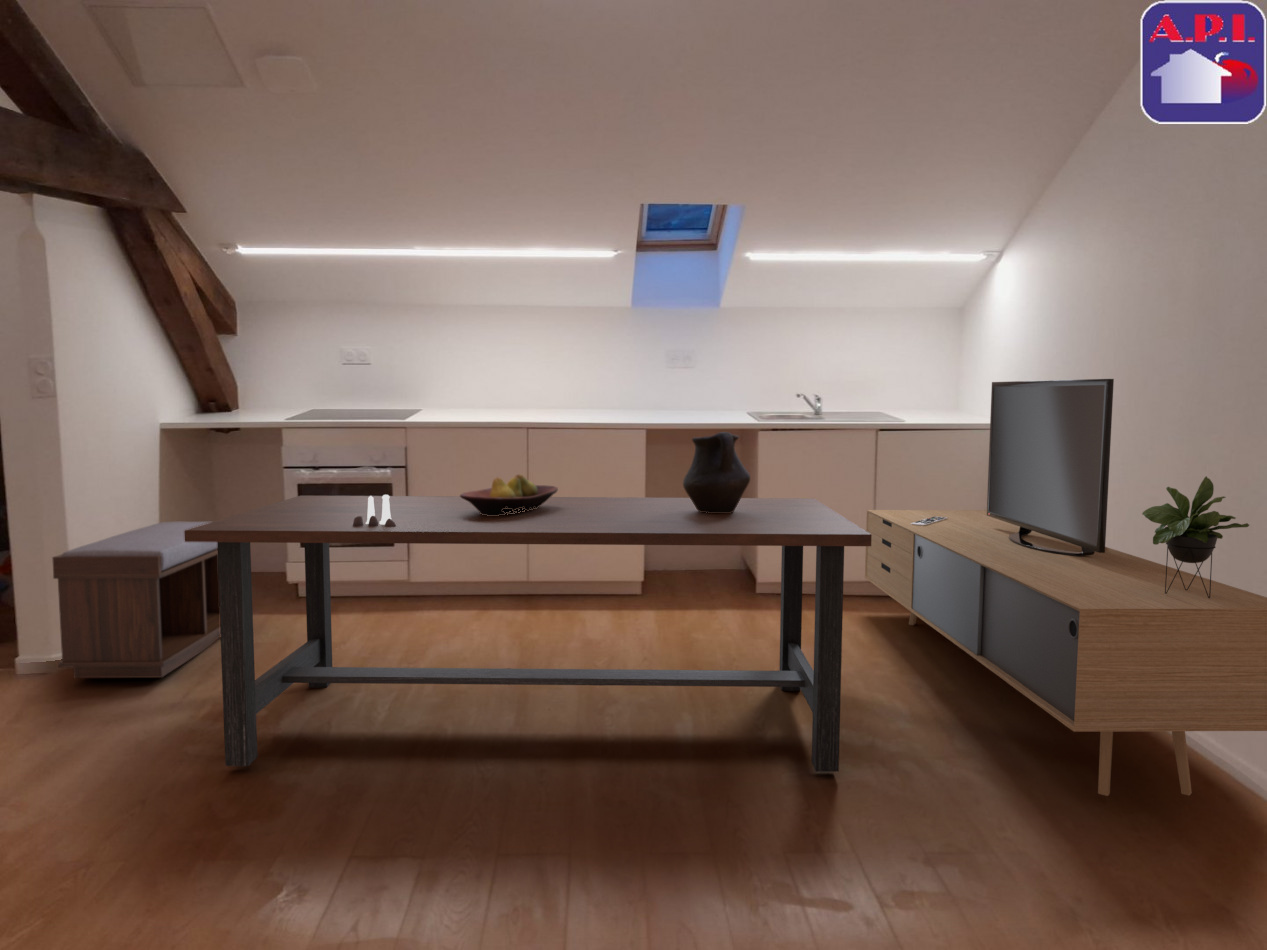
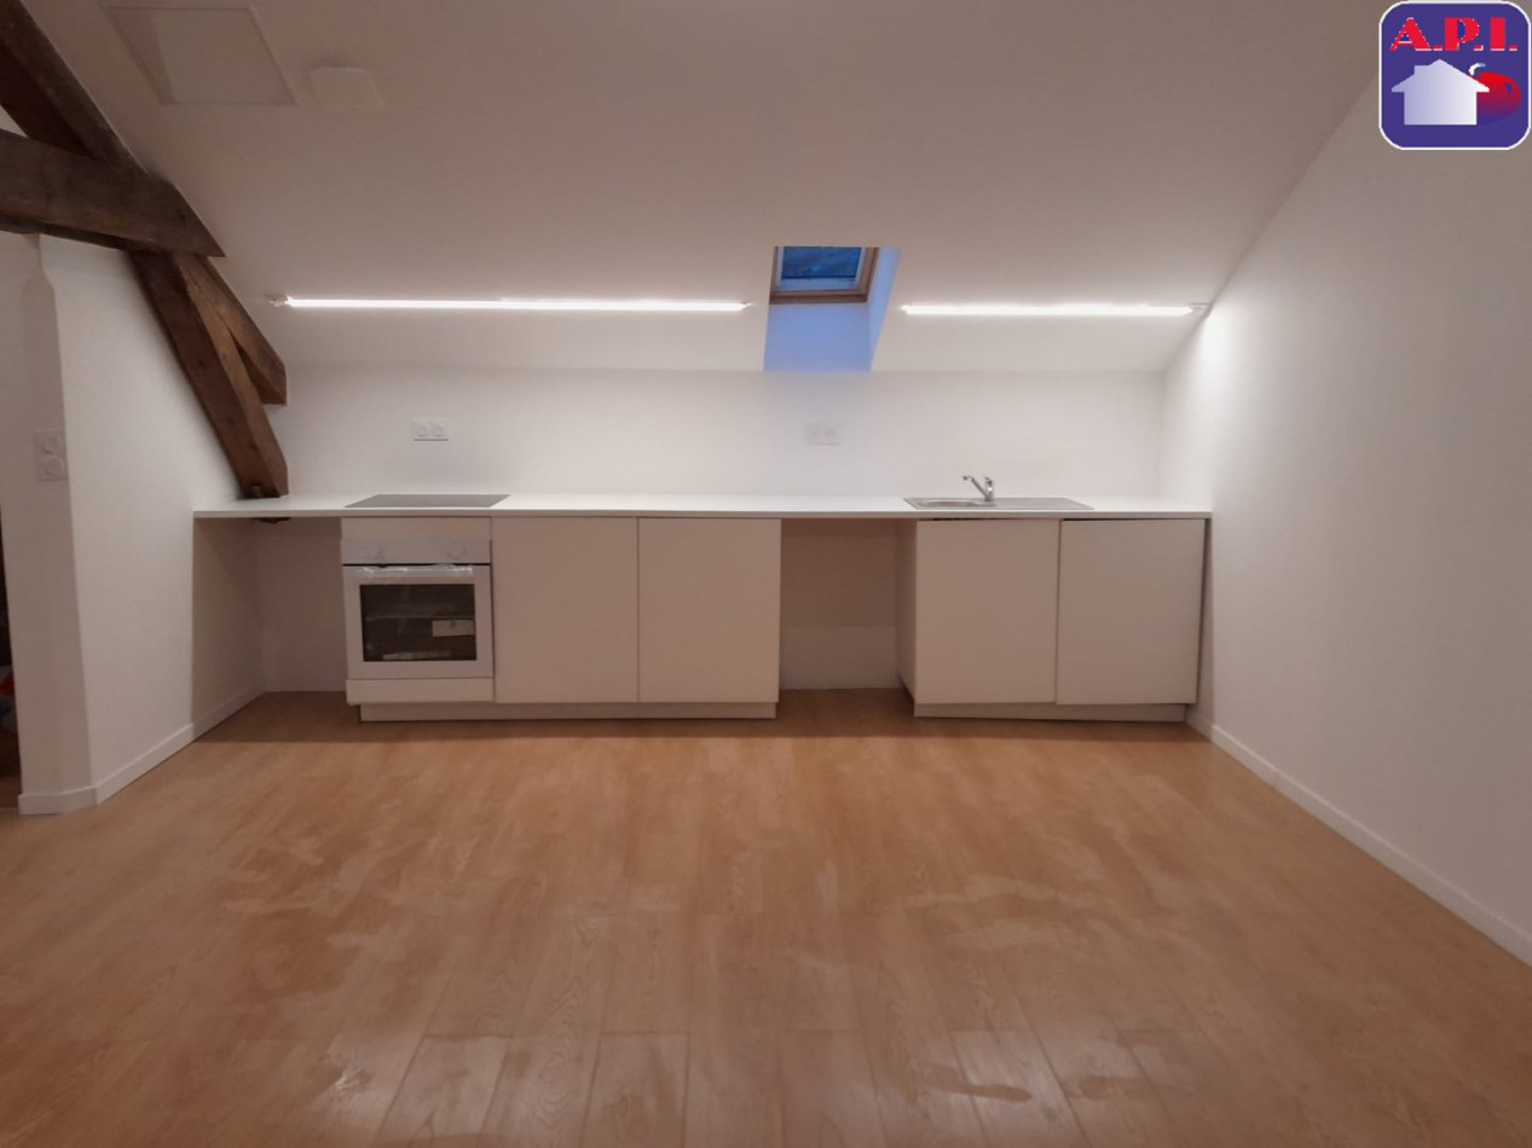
- dining table (544, 669)
- pitcher (717, 470)
- salt and pepper shaker set (373, 509)
- media console (1025, 540)
- bench (161, 592)
- fruit bowl (510, 492)
